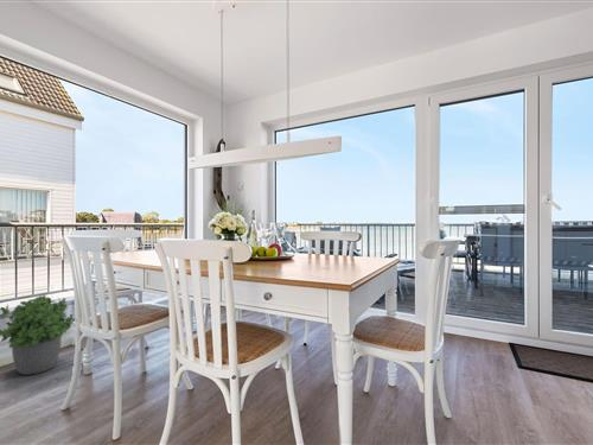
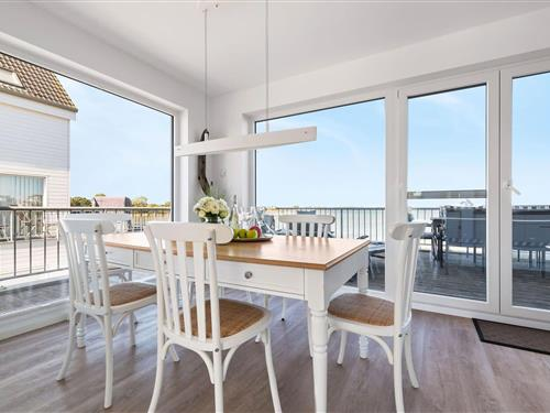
- potted plant (39, 331)
